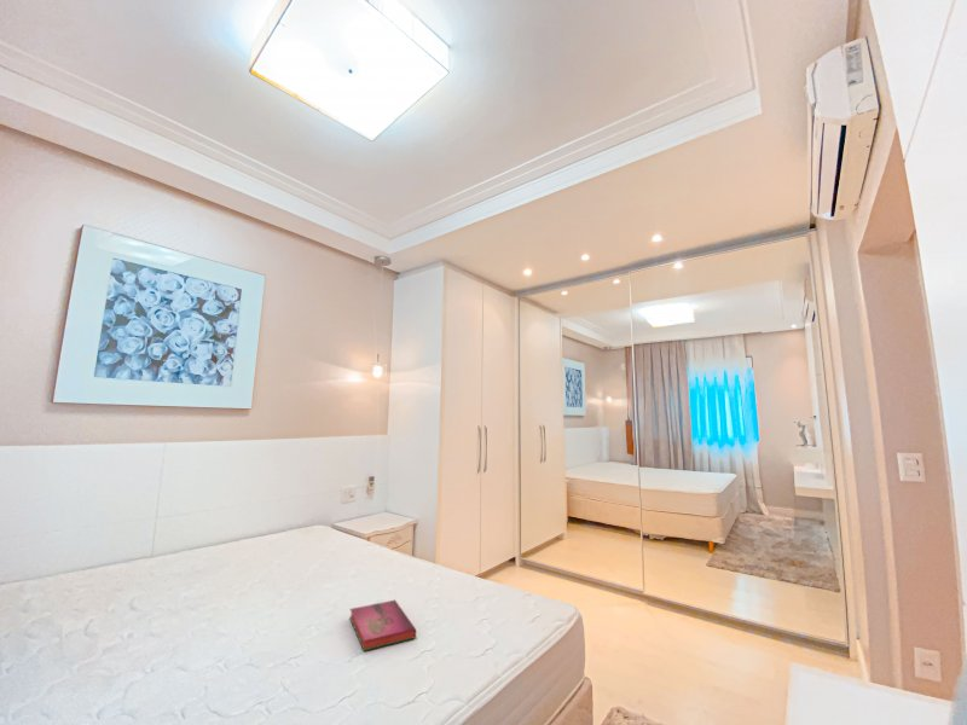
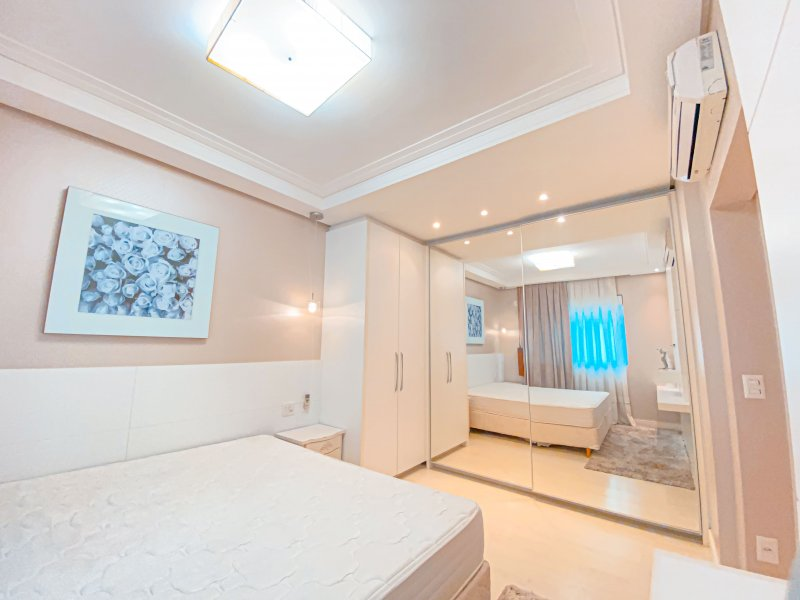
- hardback book (381, 622)
